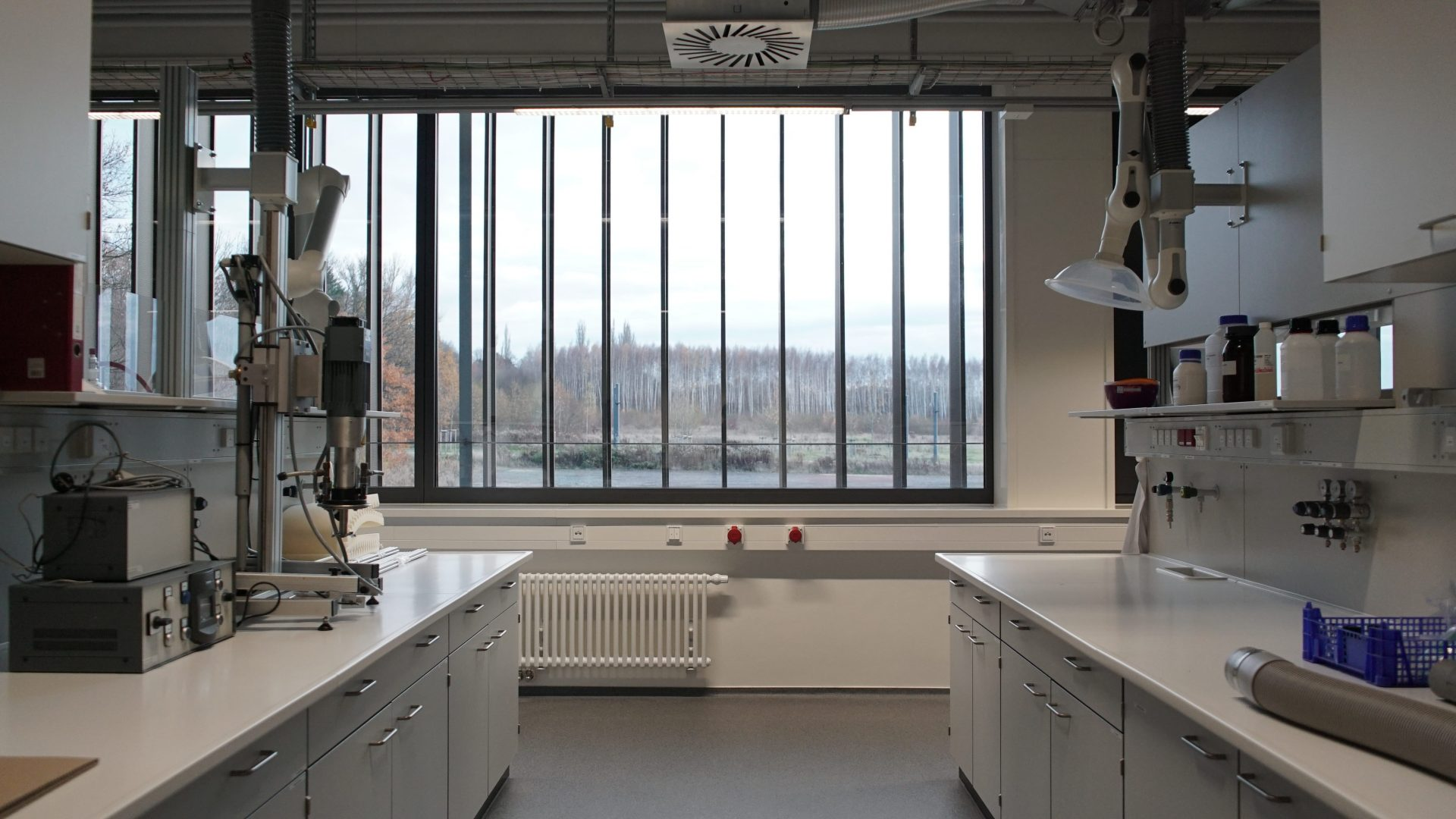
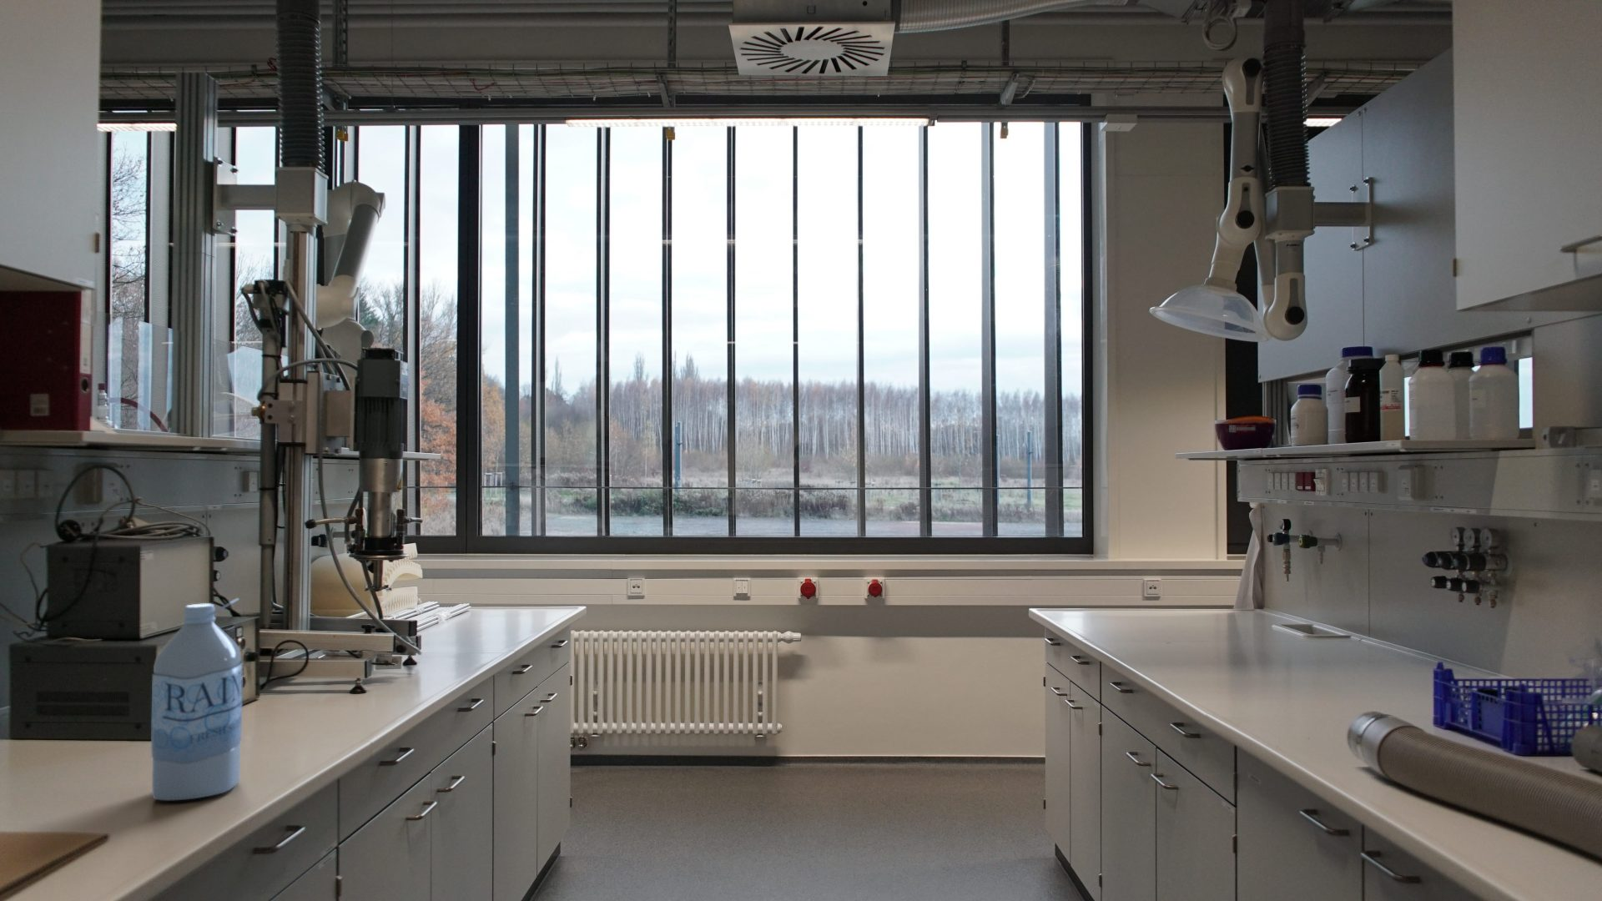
+ water bottle (198, 695)
